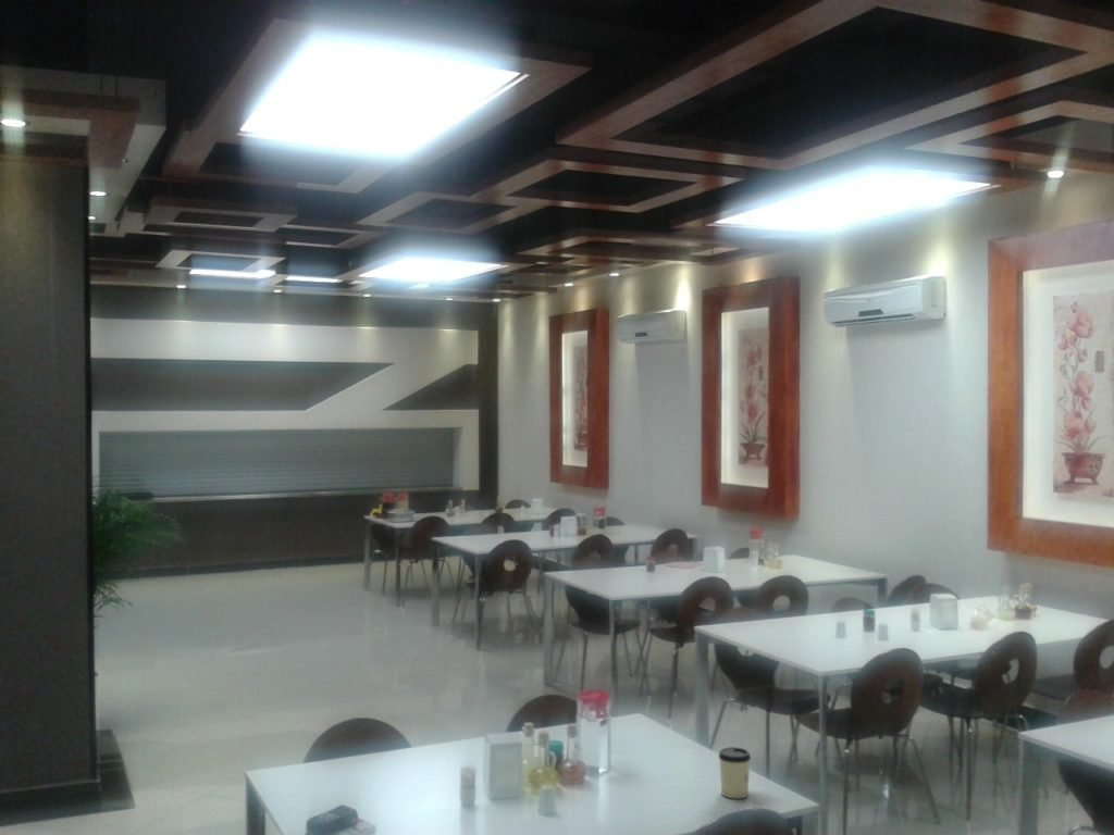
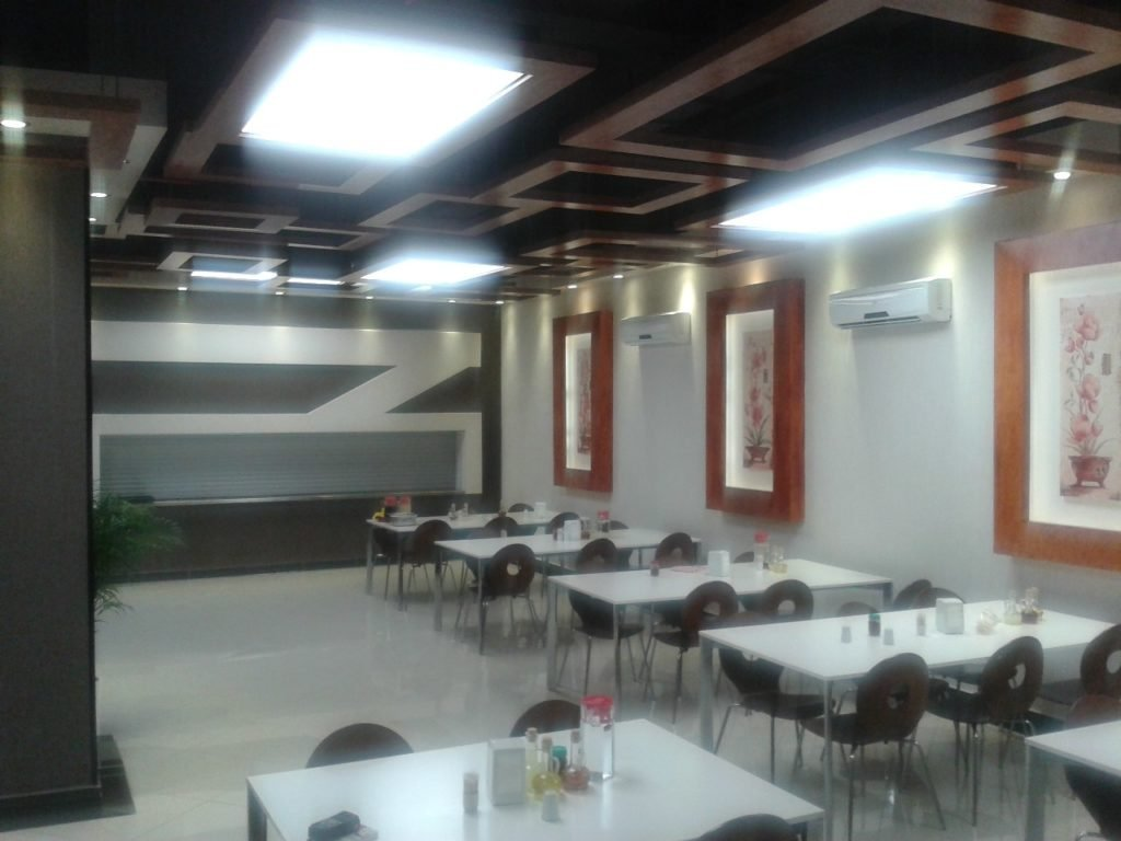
- cup (734, 772)
